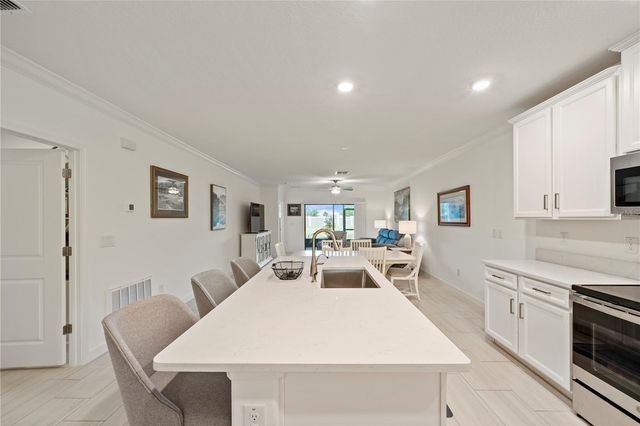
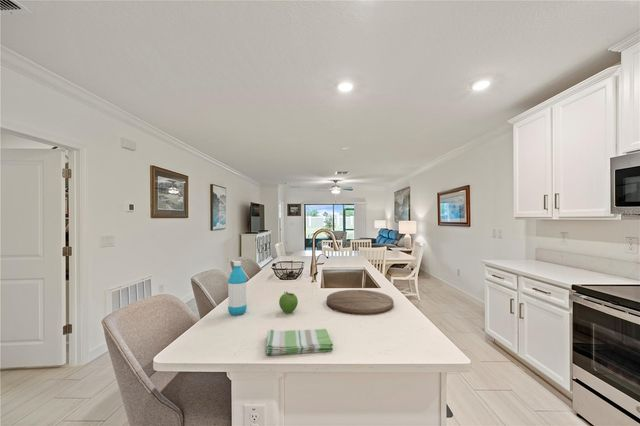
+ water bottle (237, 287)
+ dish towel (298, 338)
+ fruit (288, 301)
+ cutting board (359, 301)
